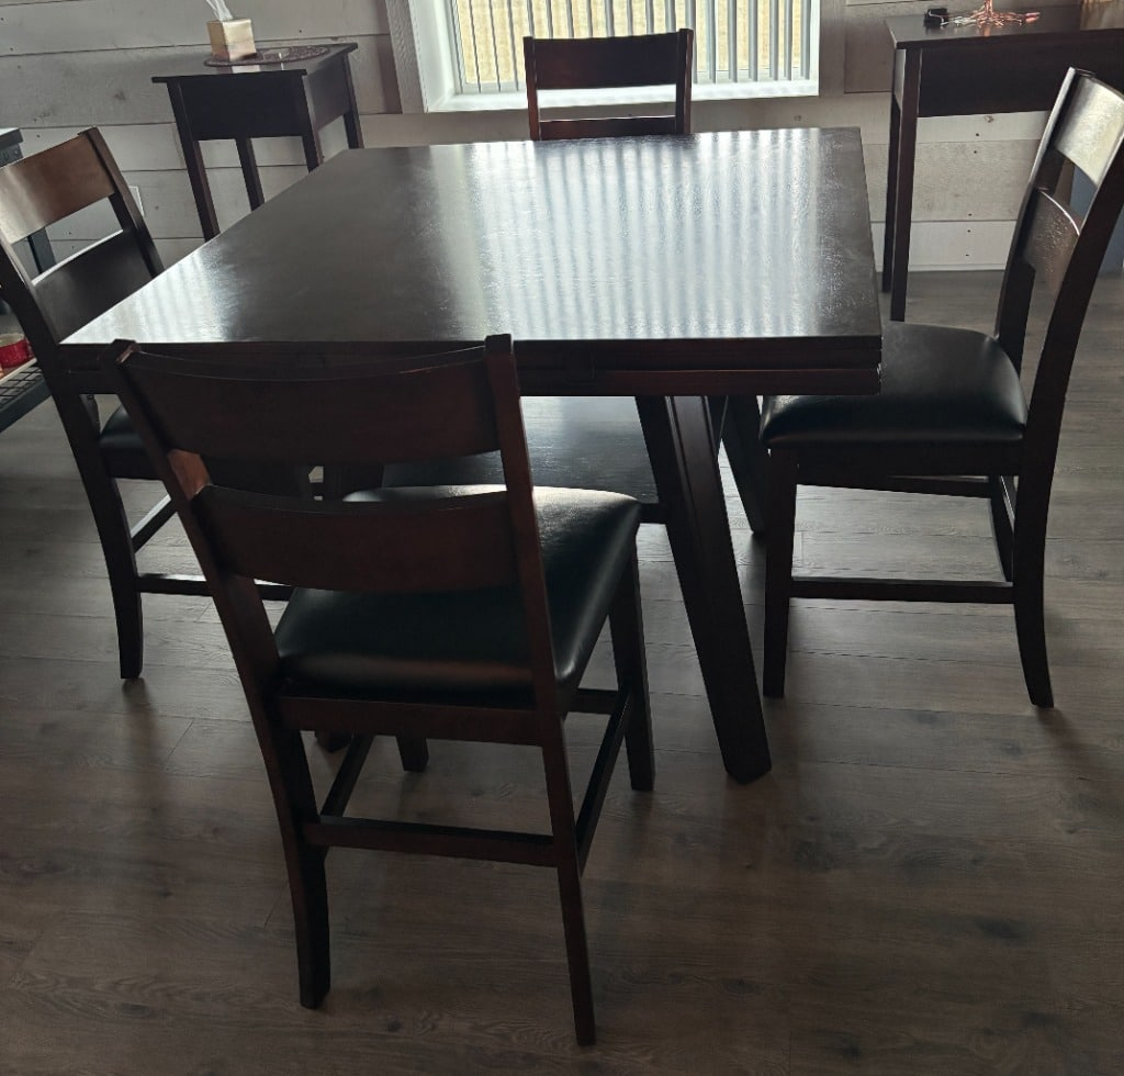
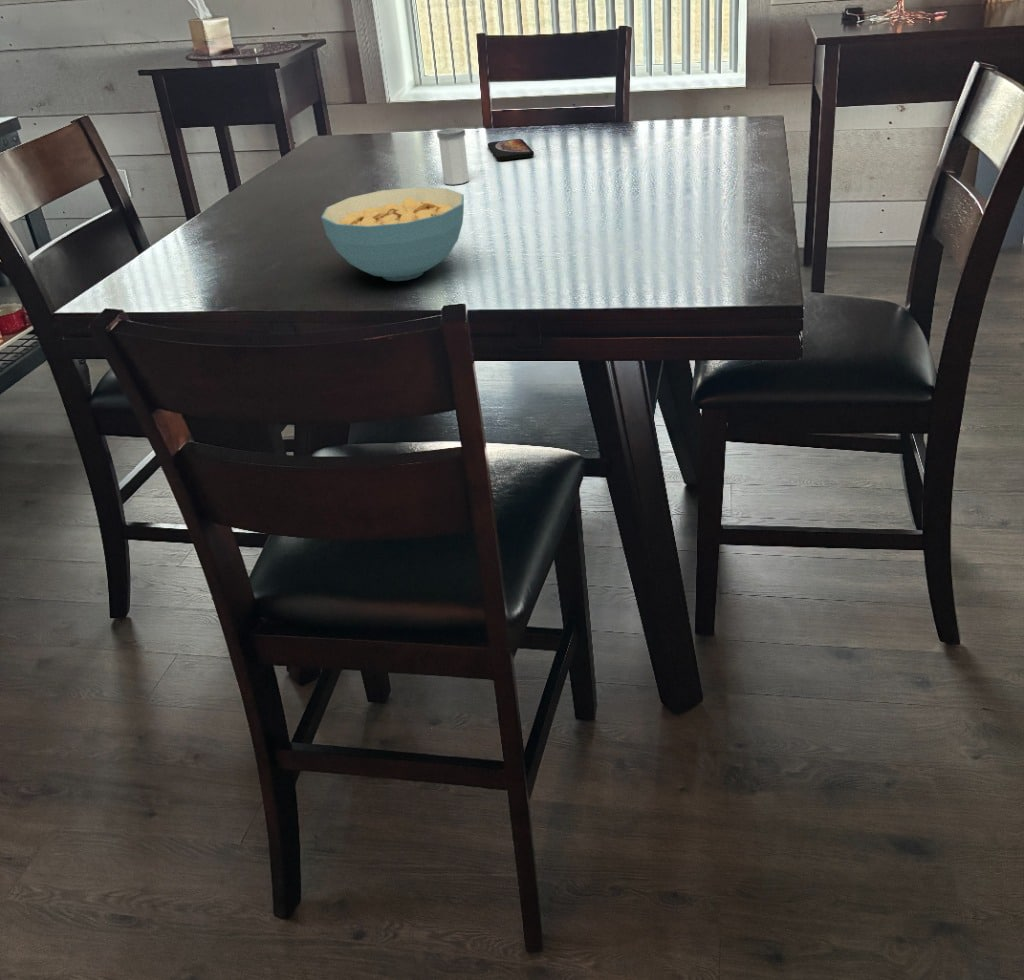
+ salt shaker (453, 156)
+ smartphone (510, 149)
+ cereal bowl (398, 240)
